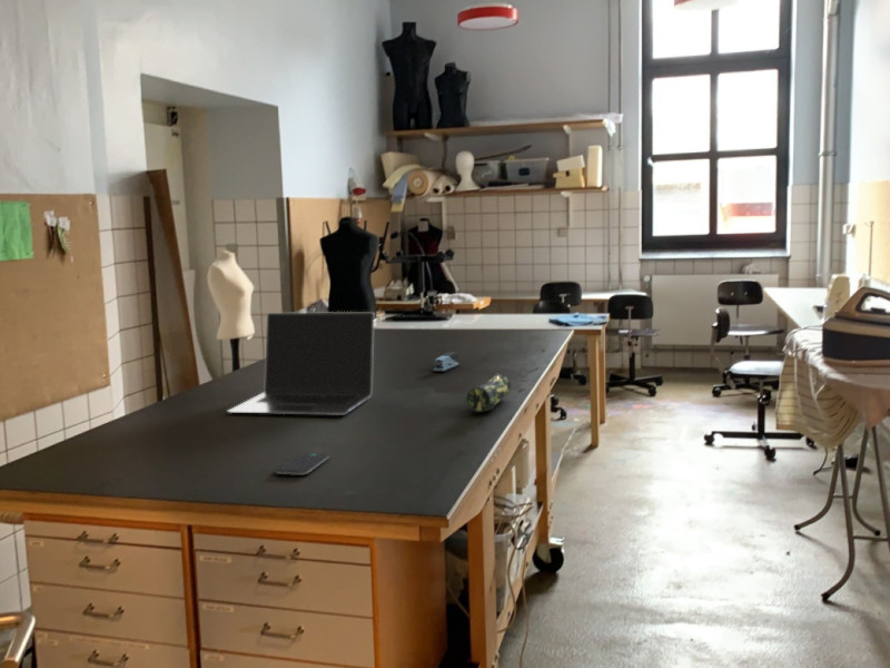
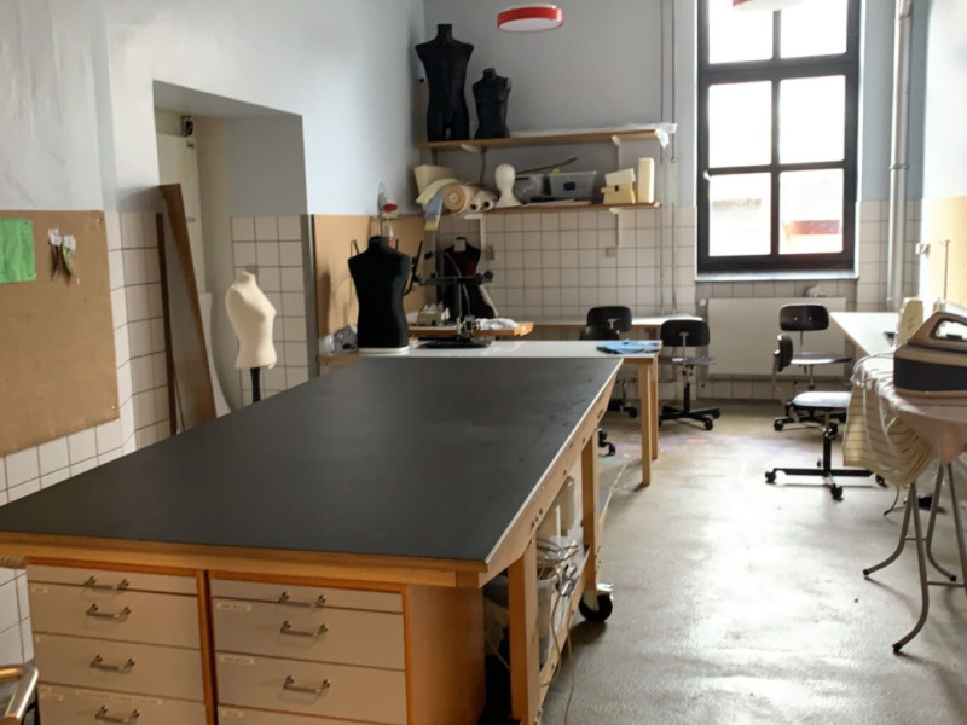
- stapler (446, 361)
- laptop (303, 360)
- pencil case (490, 393)
- smartphone (303, 463)
